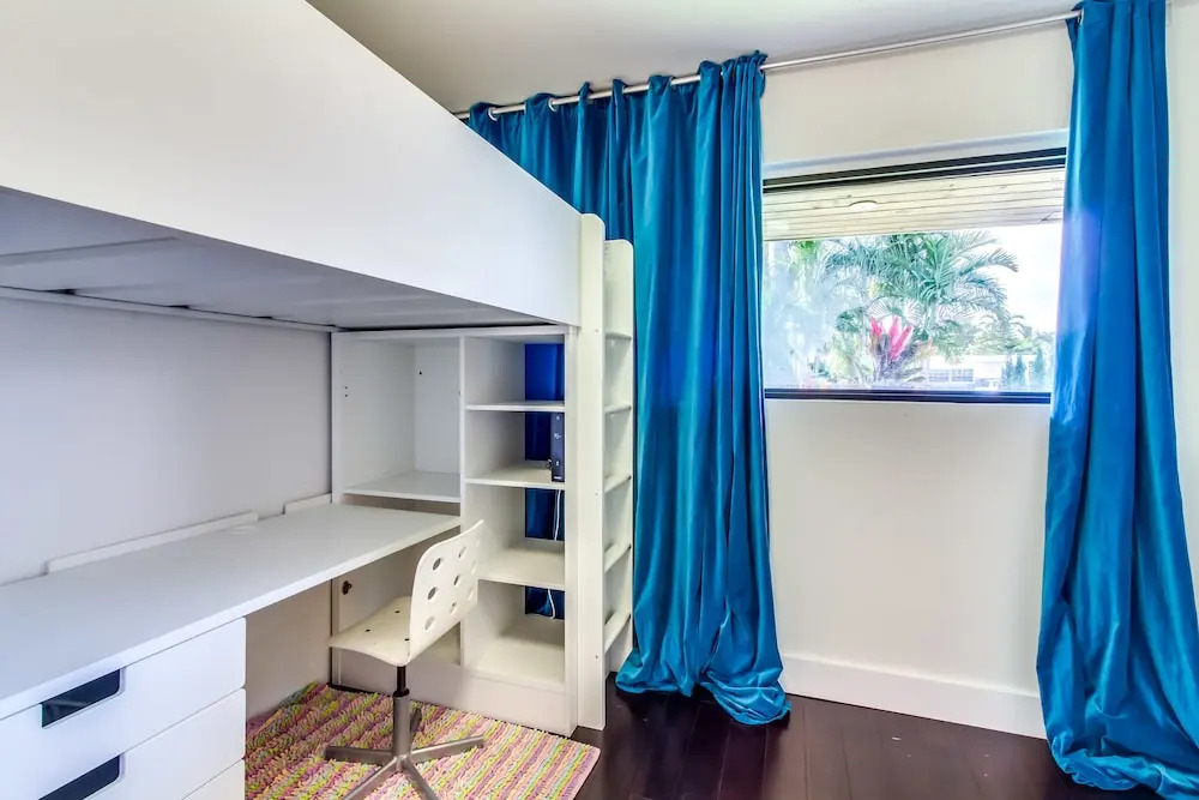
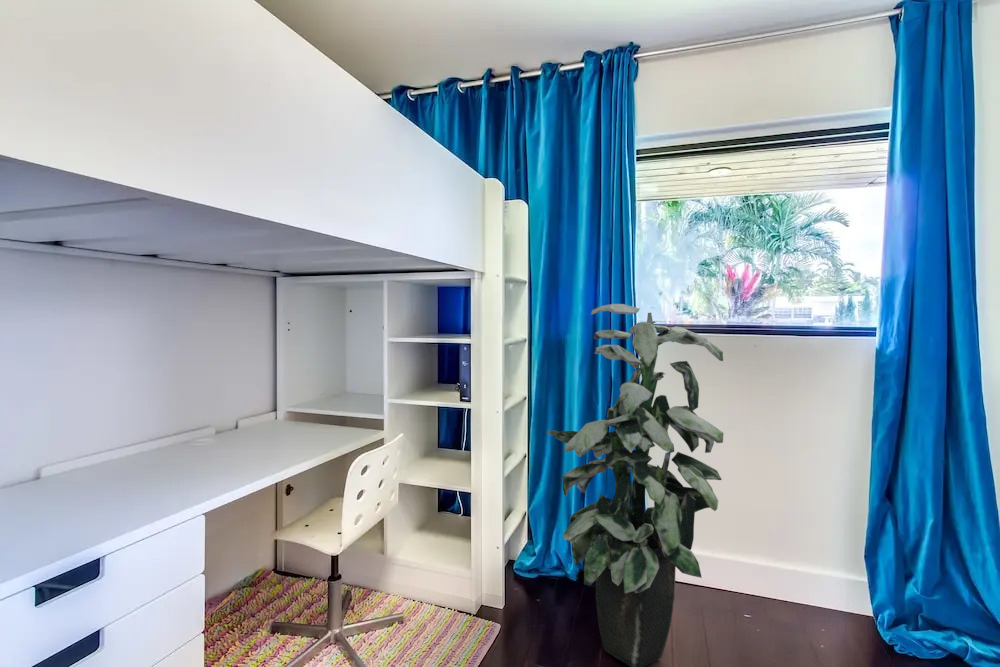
+ indoor plant (632, 474)
